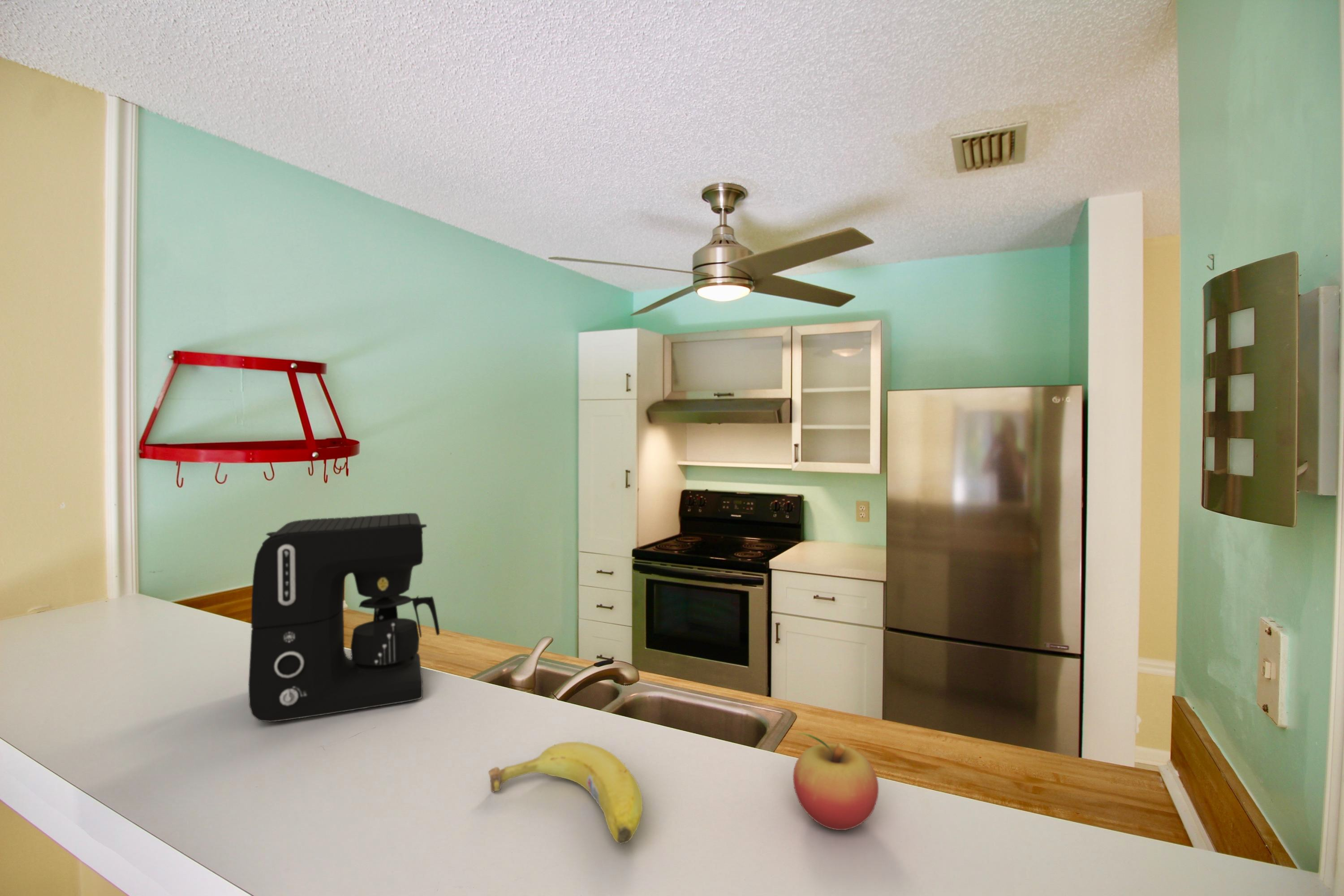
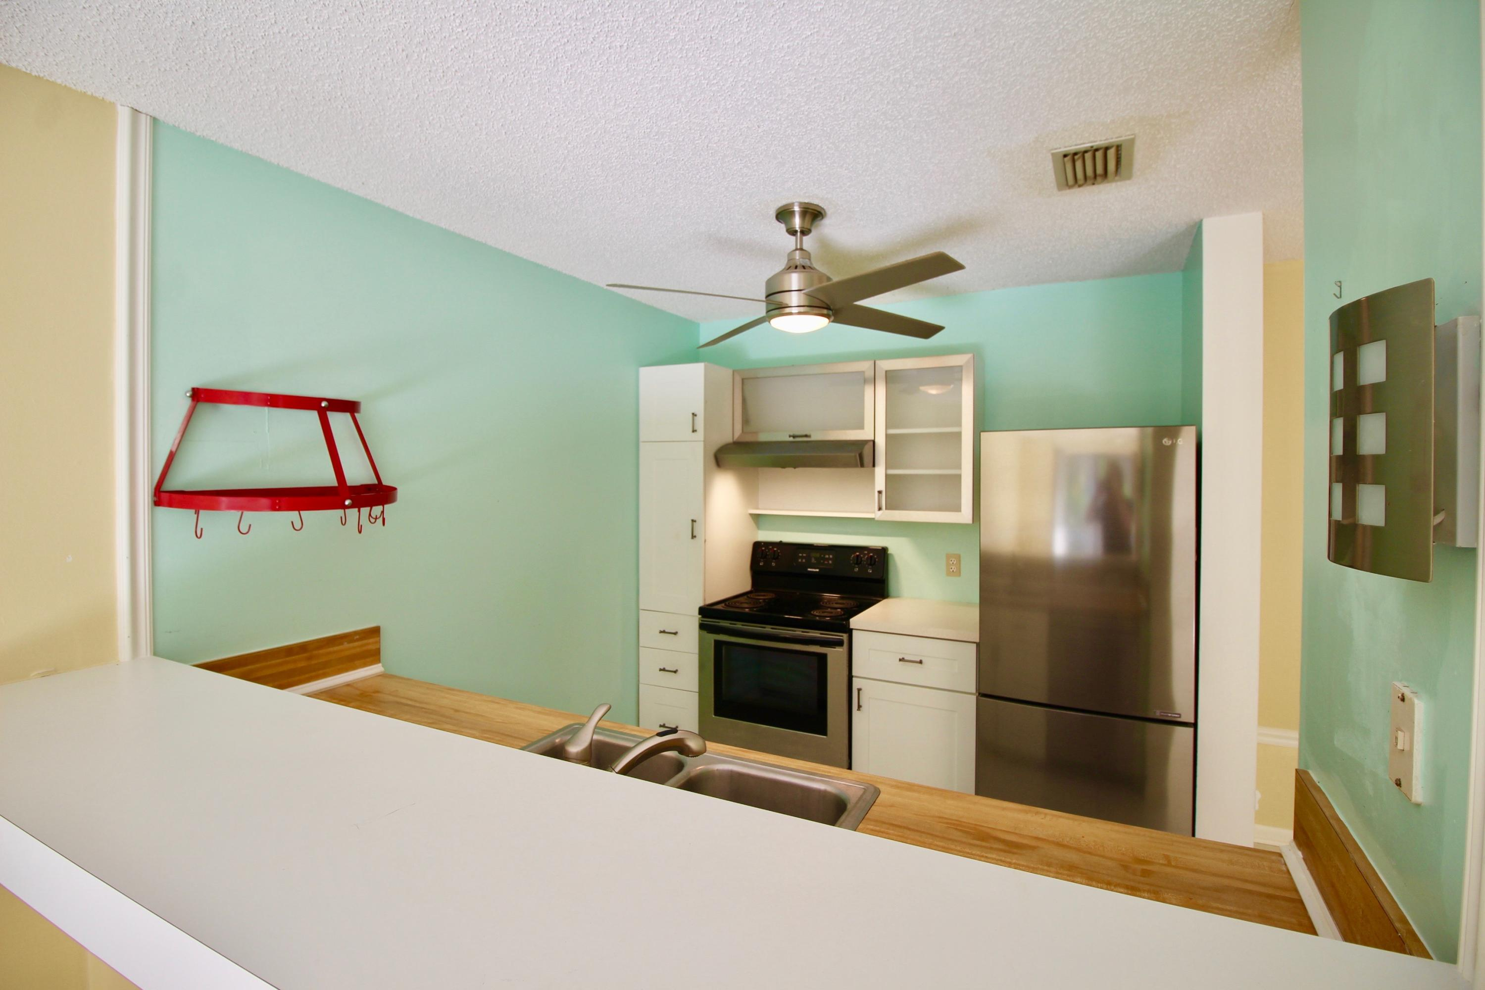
- fruit (566, 779)
- fruit (835, 777)
- coffee maker (359, 606)
